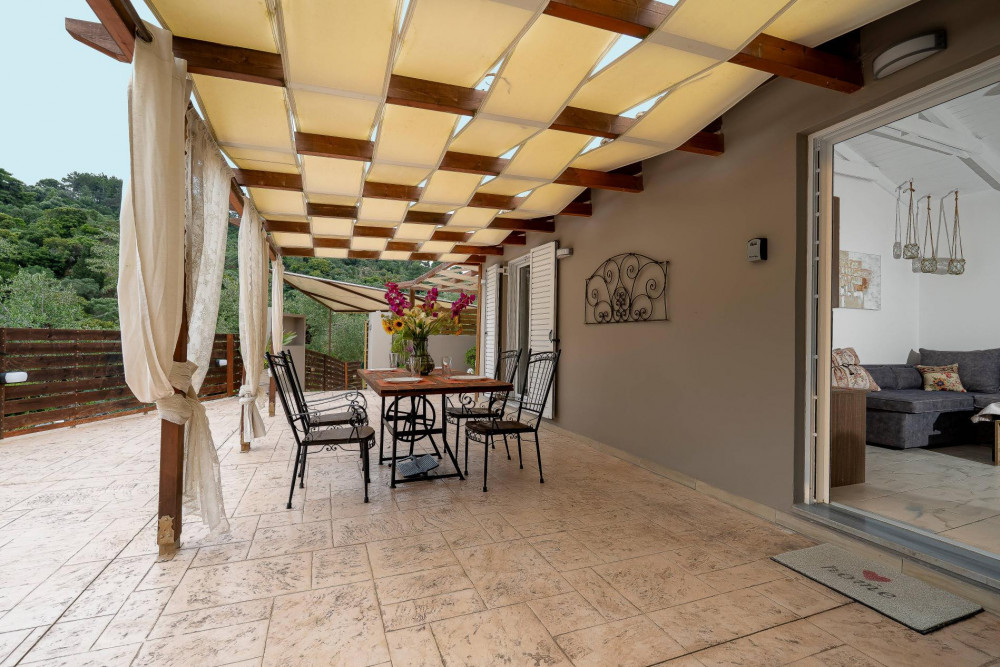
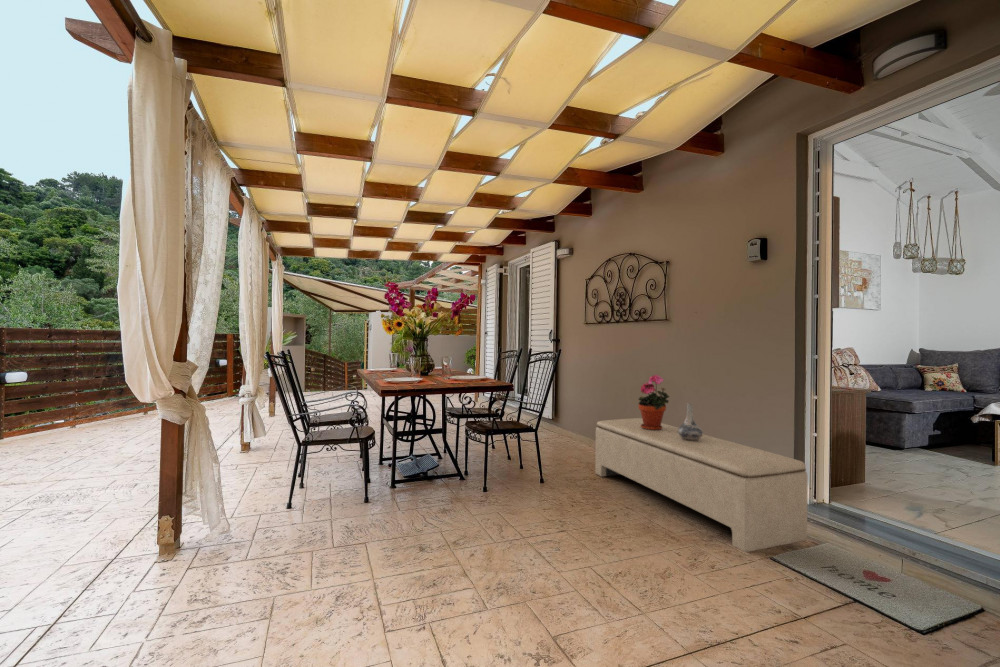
+ decorative vase (690, 421)
+ bench (681, 468)
+ potted plant (652, 401)
